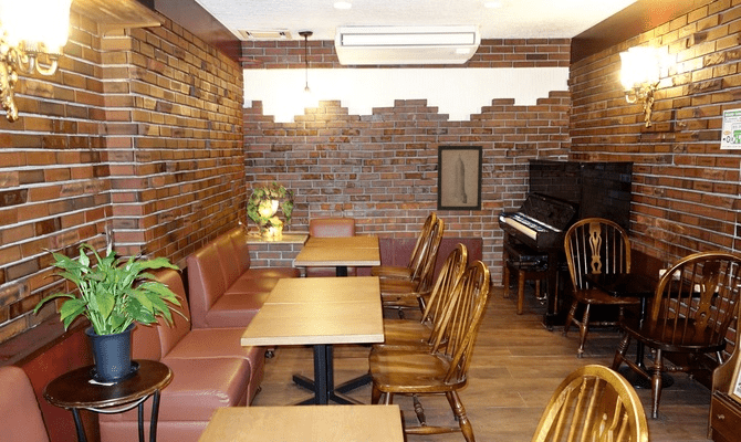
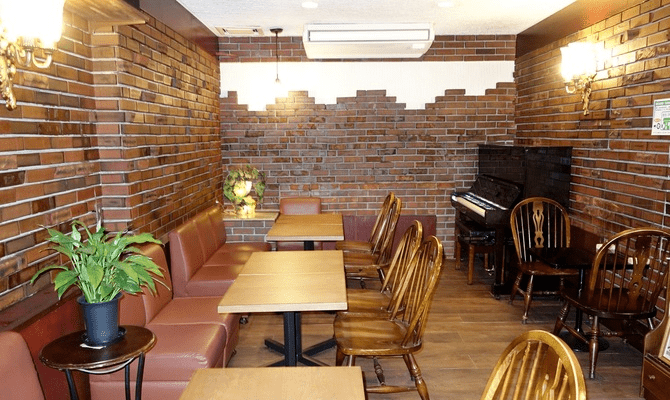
- wall art (459, 178)
